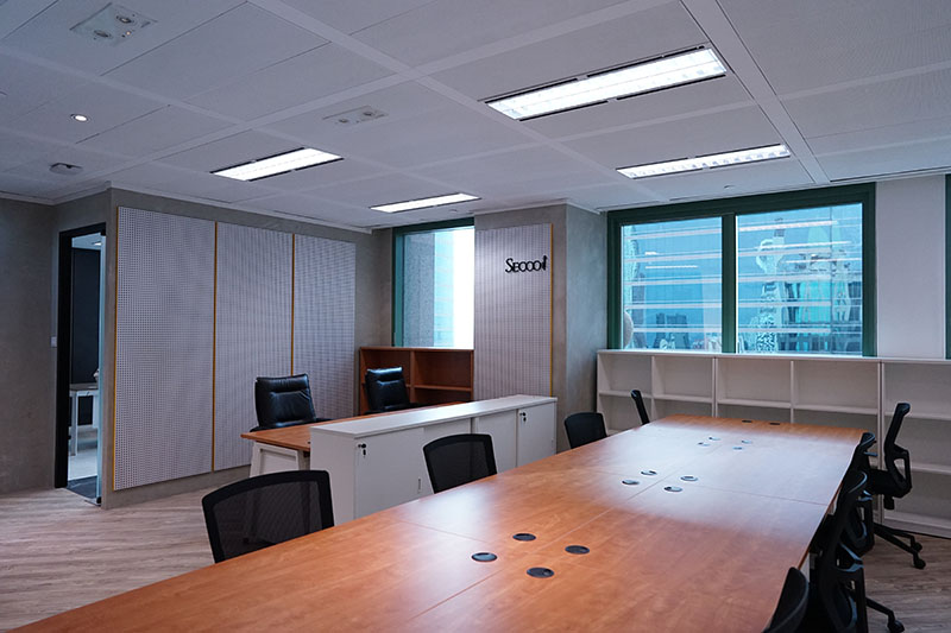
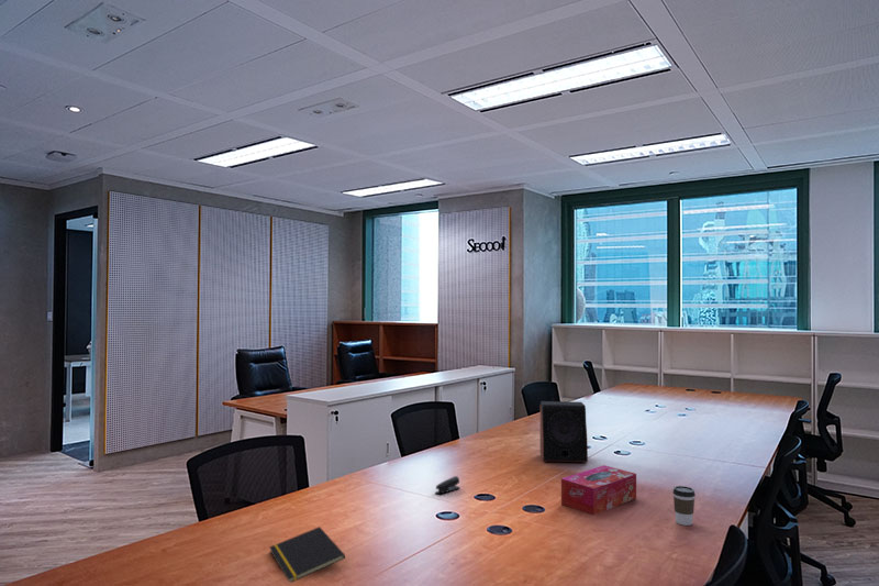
+ speaker (563, 431)
+ tissue box (599, 488)
+ coffee cup (683, 505)
+ notepad (305, 552)
+ stapler (447, 485)
